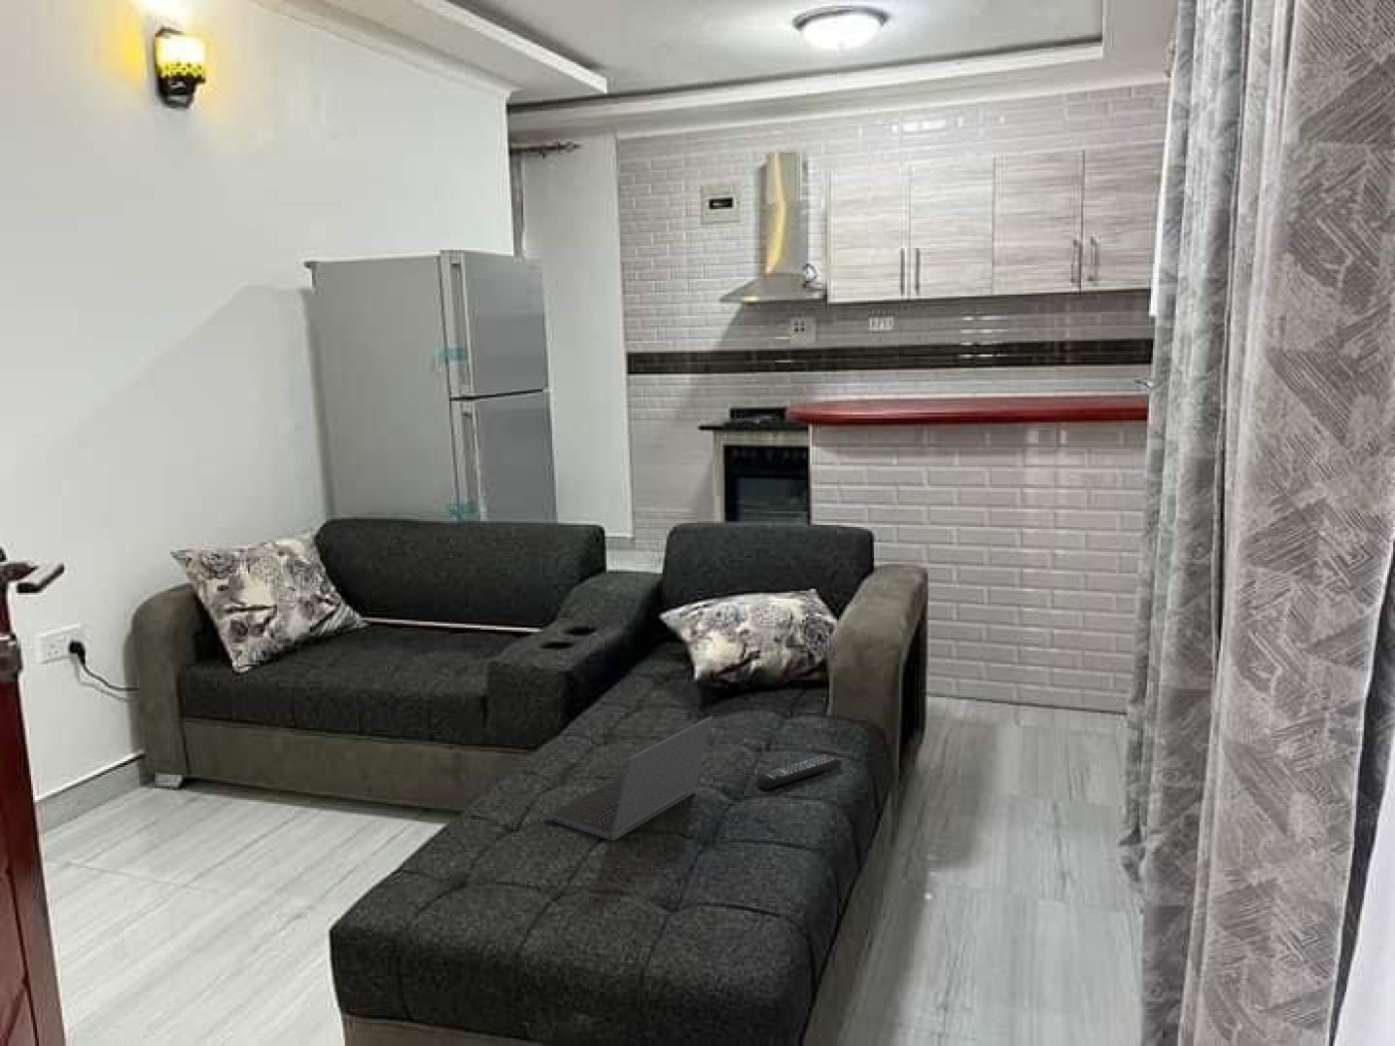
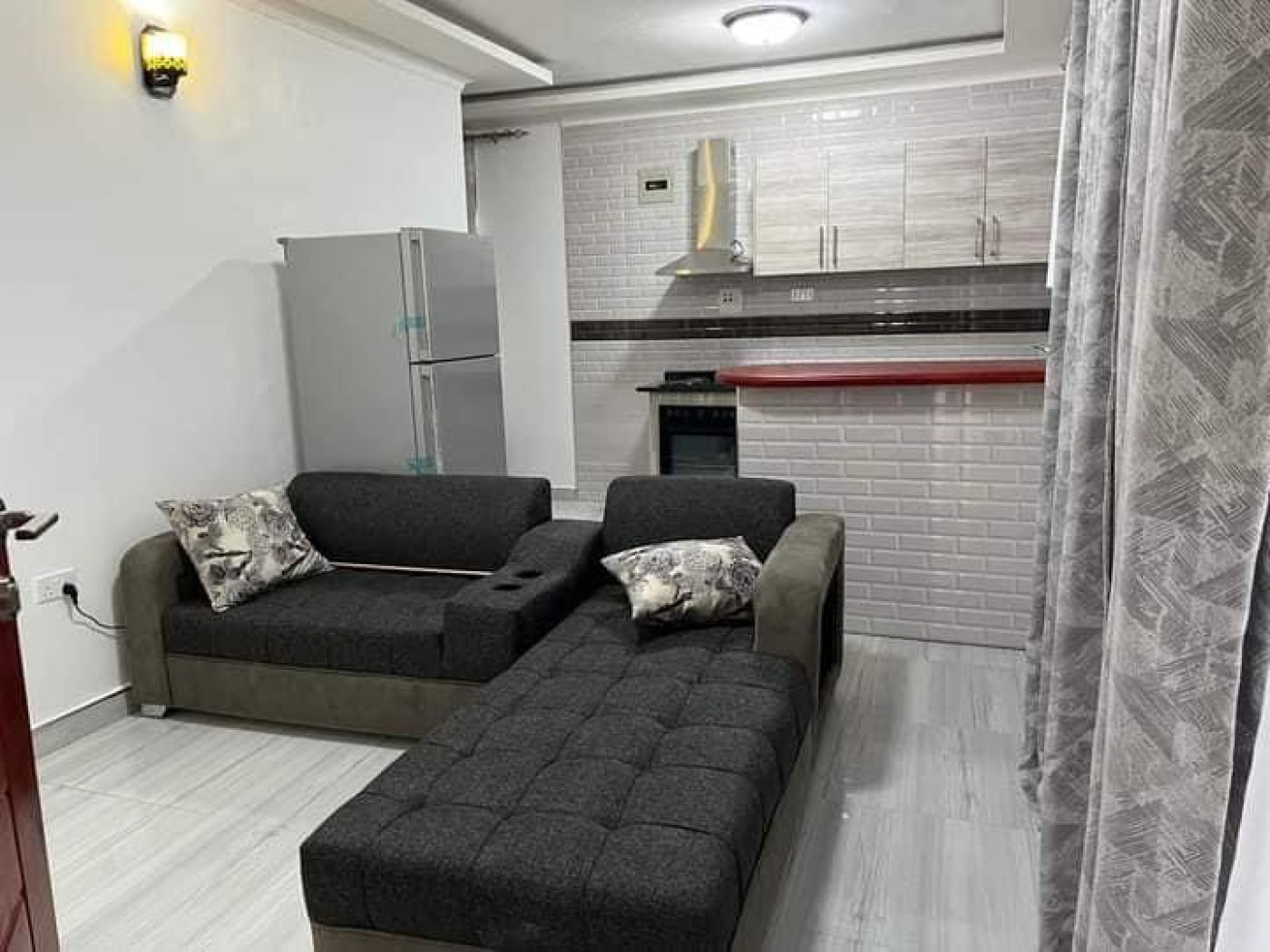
- remote control (800, 770)
- laptop computer (630, 767)
